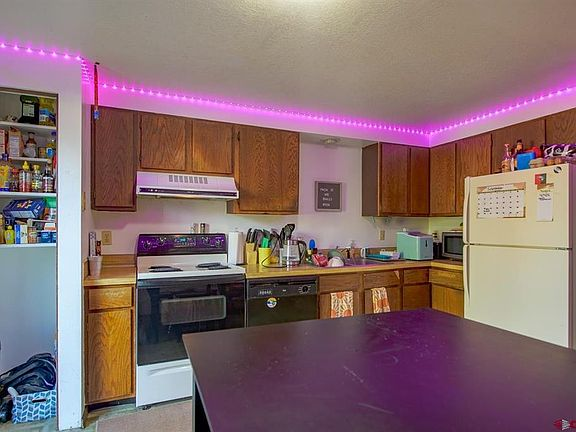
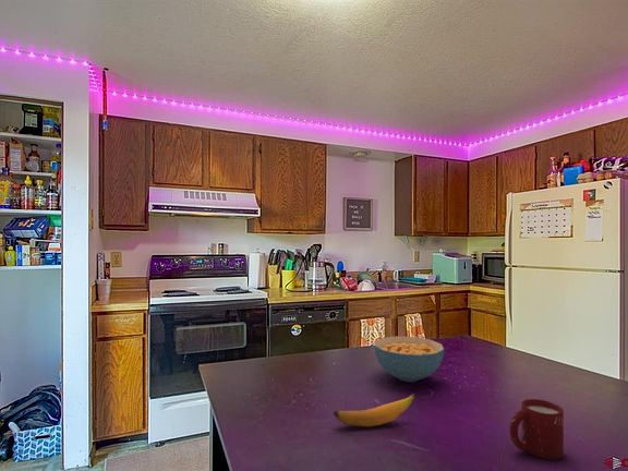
+ cup (534, 428)
+ banana (375, 410)
+ cereal bowl (408, 361)
